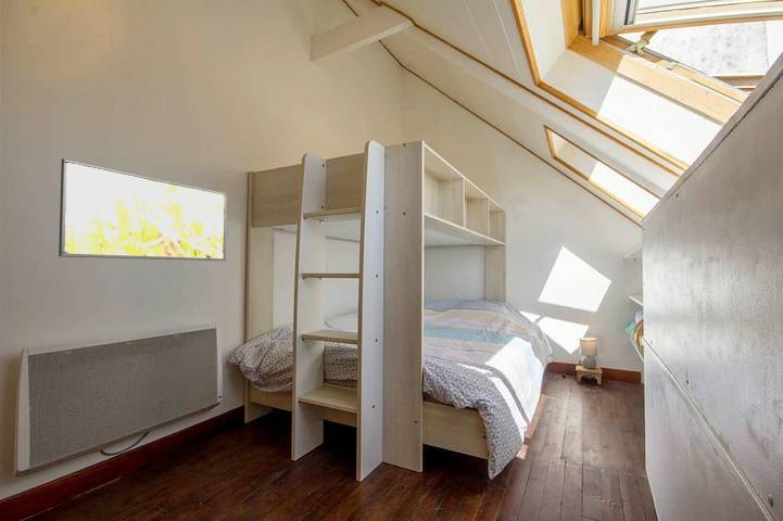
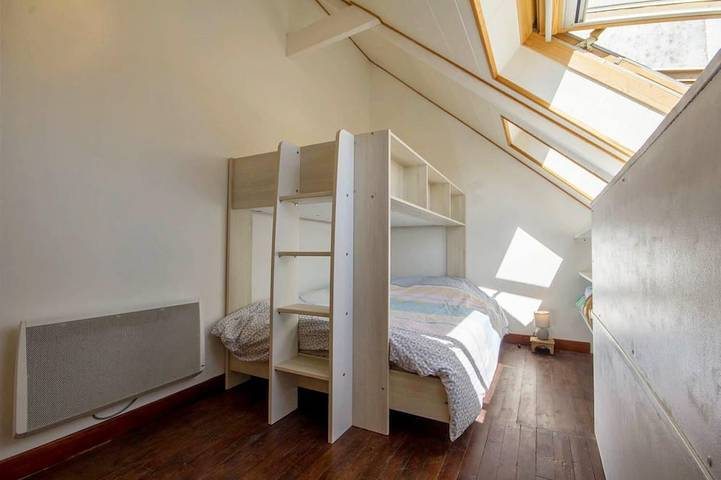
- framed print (157, 218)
